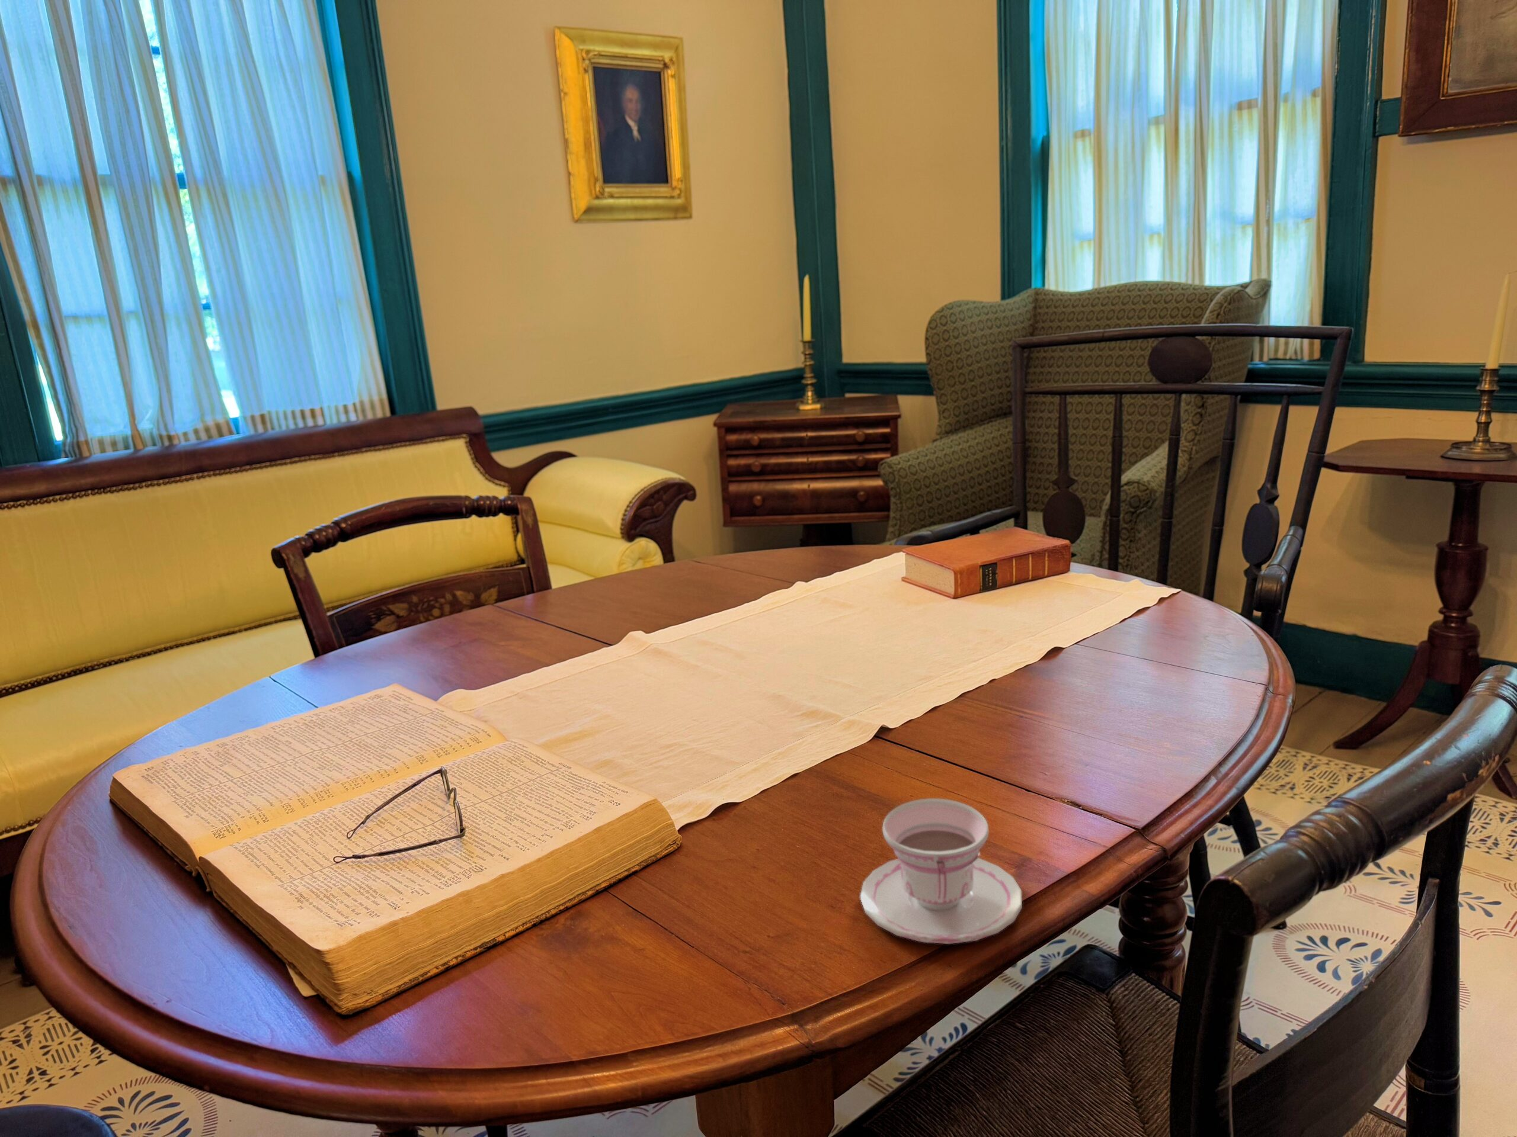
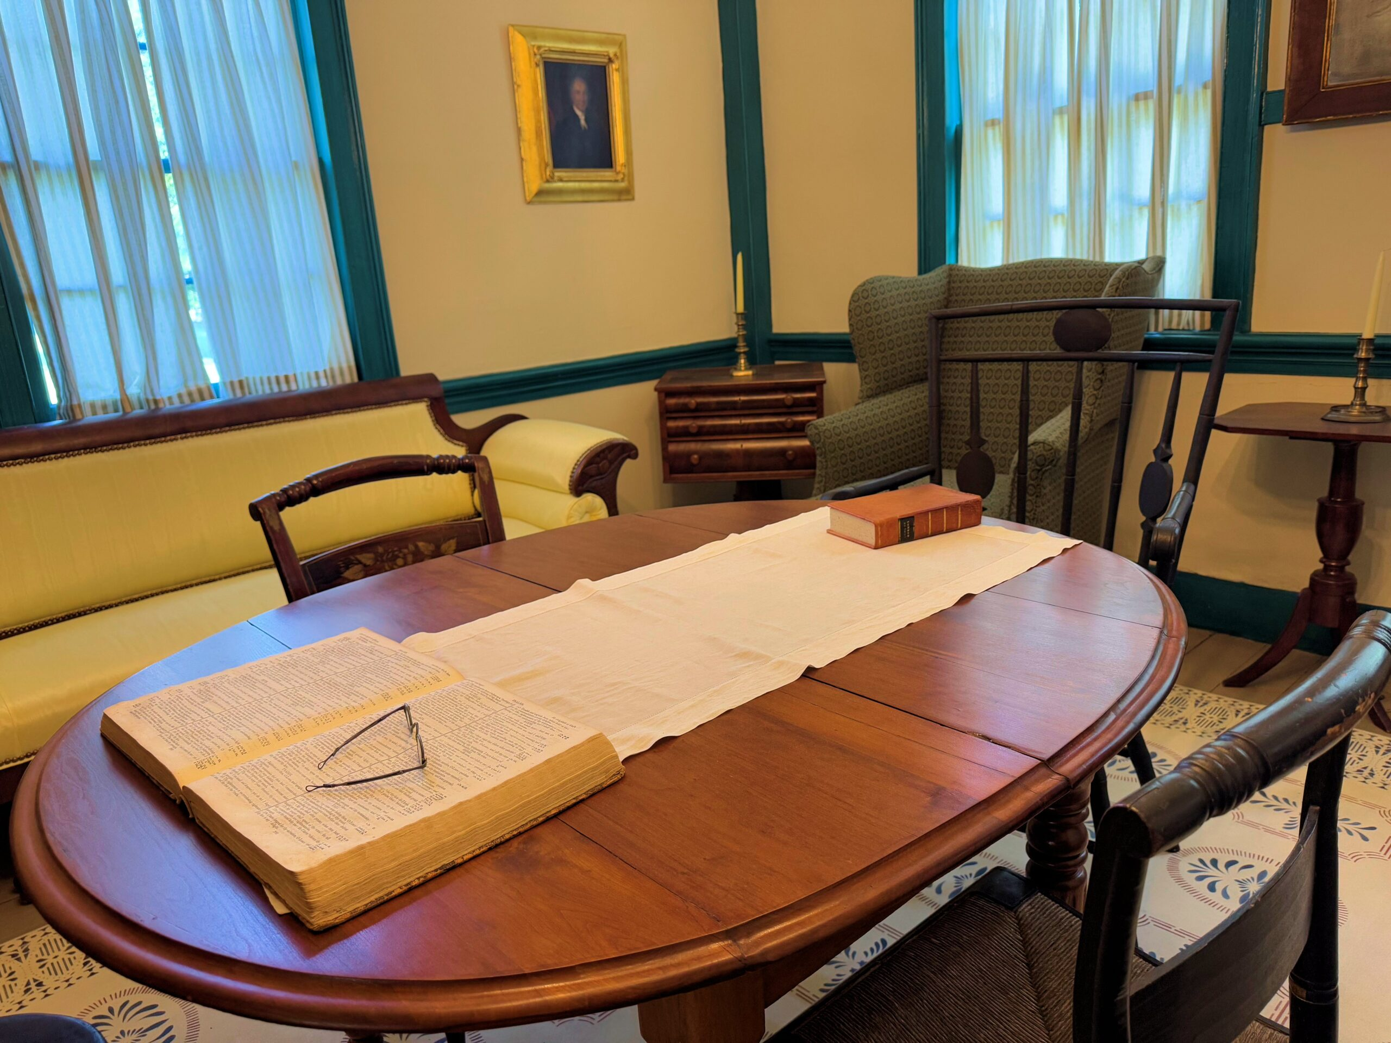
- teacup (939, 862)
